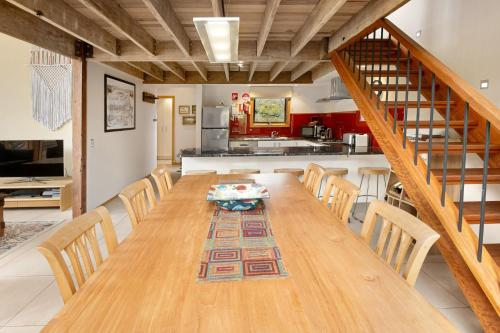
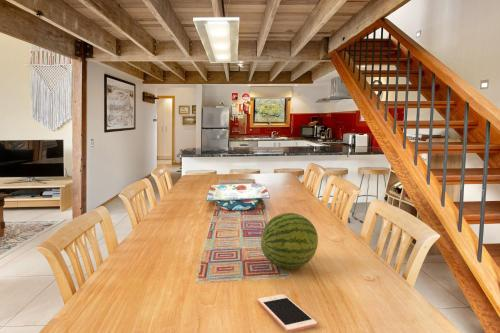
+ fruit (289, 240)
+ cell phone (285, 311)
